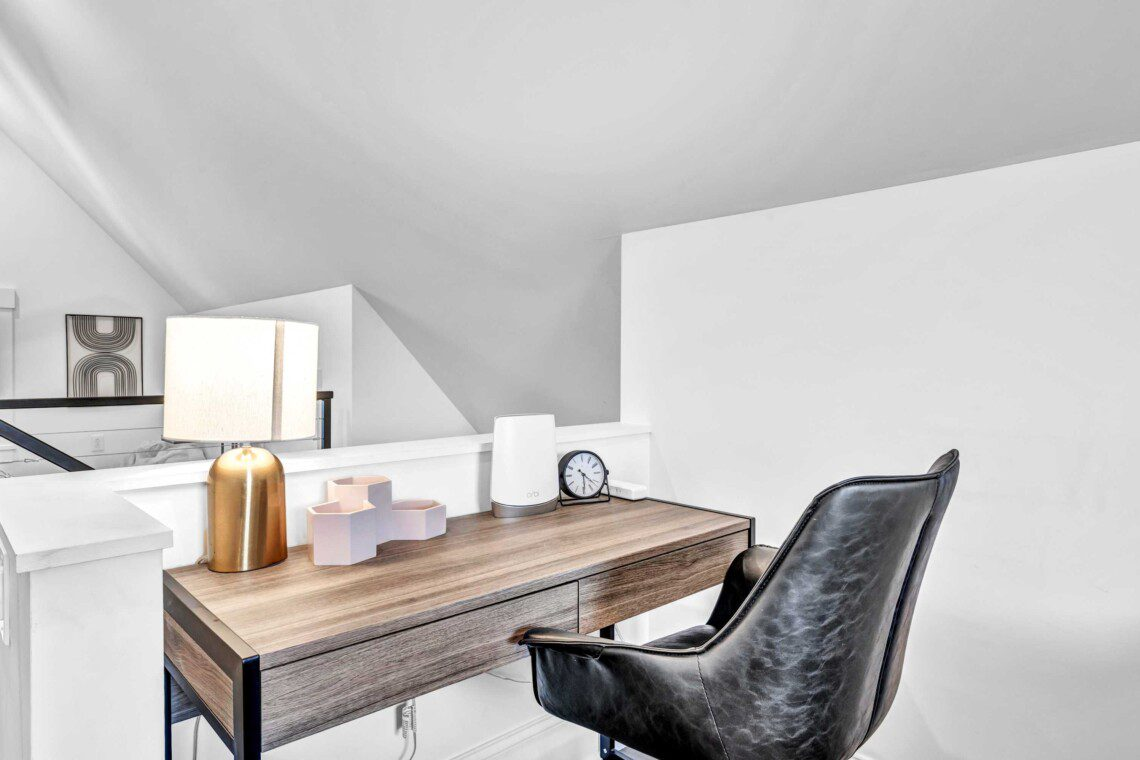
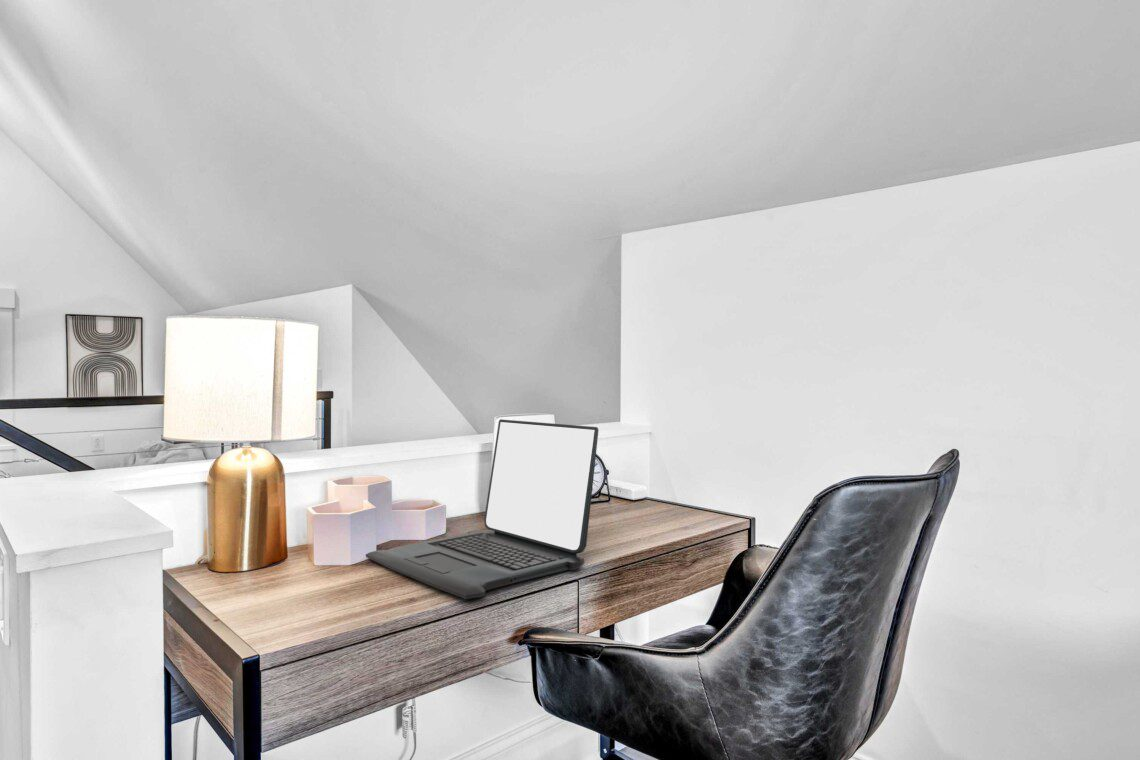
+ laptop (488, 494)
